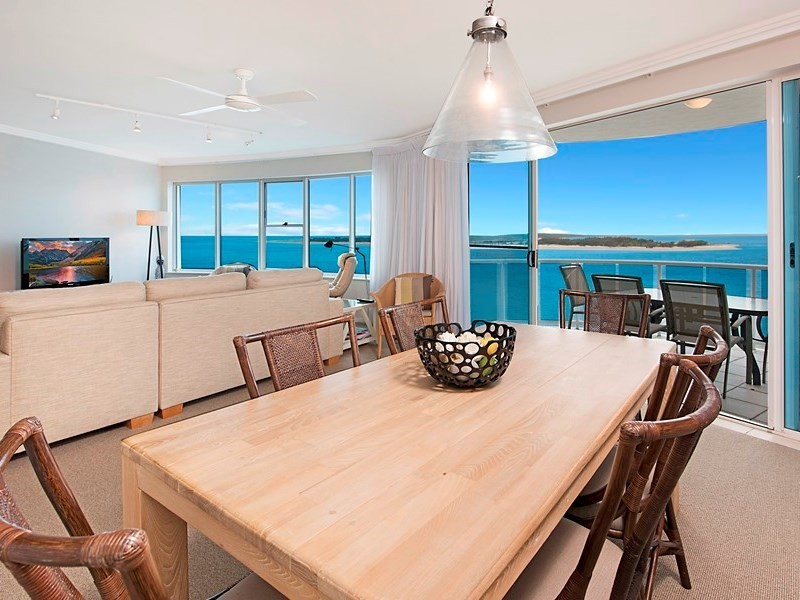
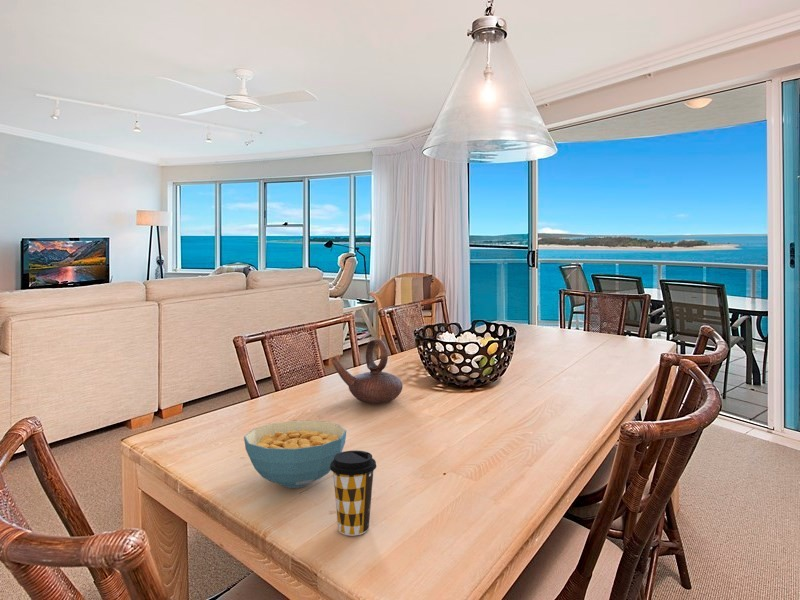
+ coffee cup (353, 492)
+ teapot (367, 372)
+ cereal bowl (296, 457)
